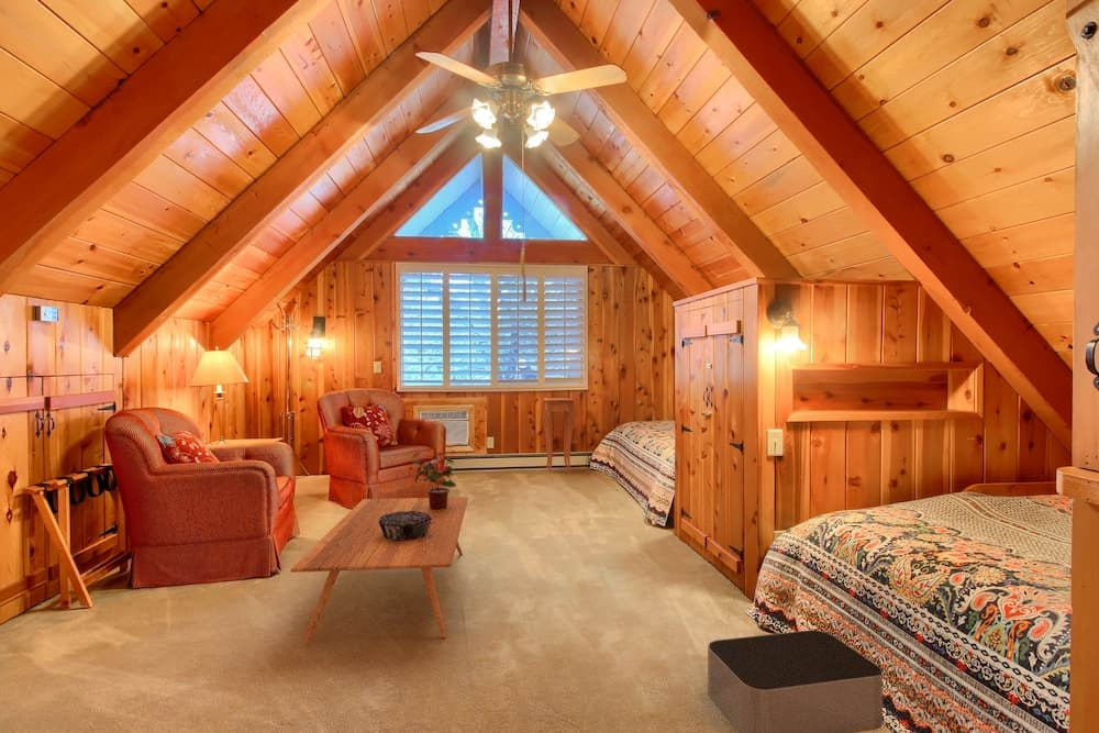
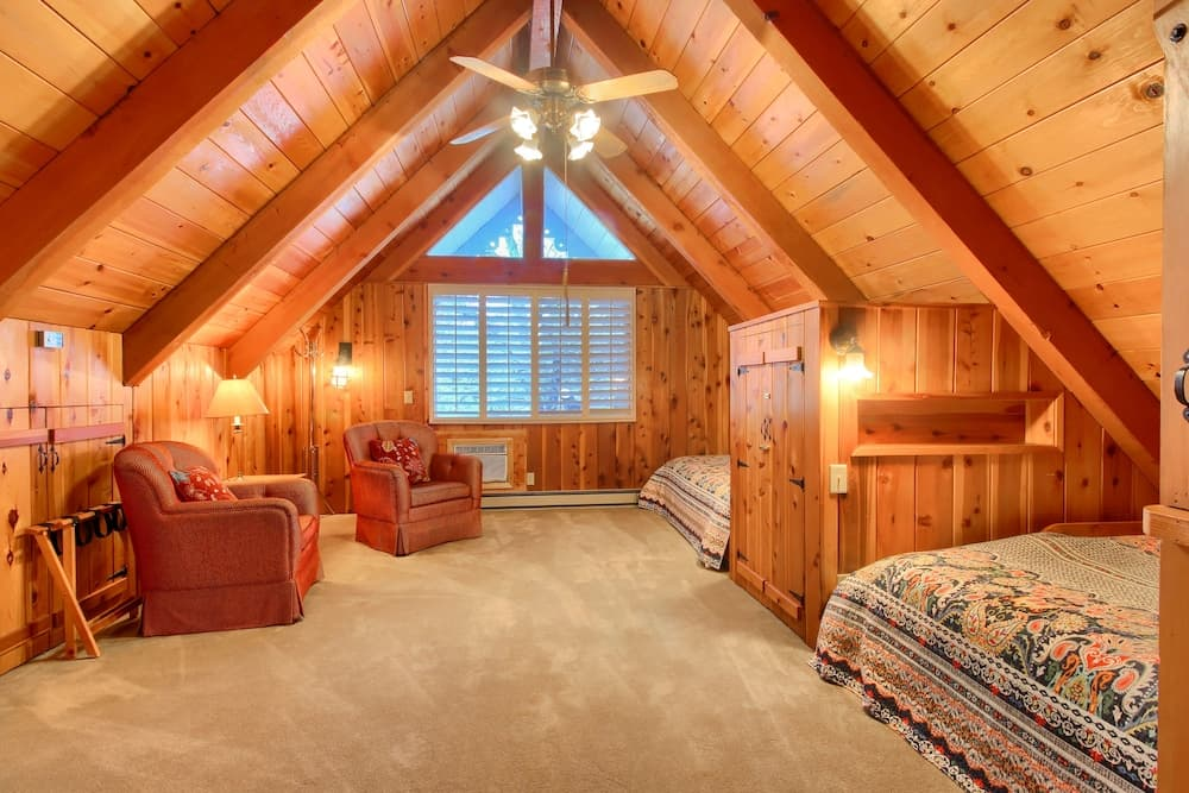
- side table (564, 434)
- coffee table (398, 557)
- storage bin (791, 681)
- potted flower (436, 479)
- decorative bowl (404, 525)
